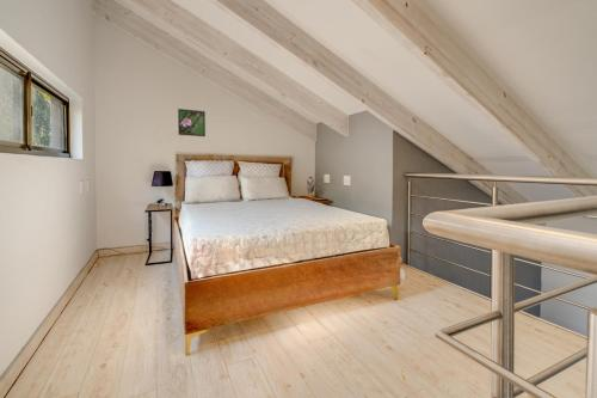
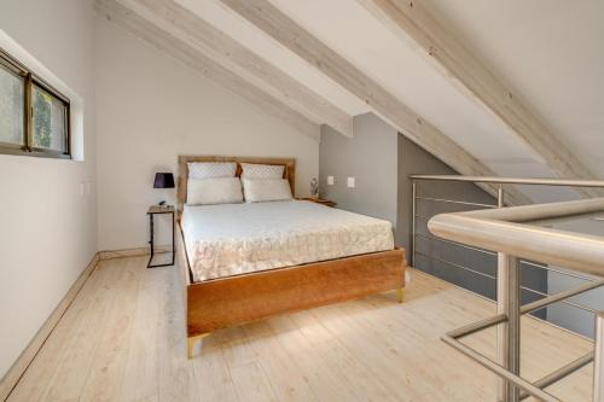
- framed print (191, 122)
